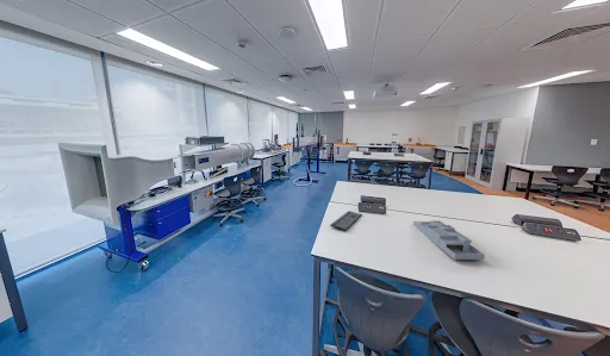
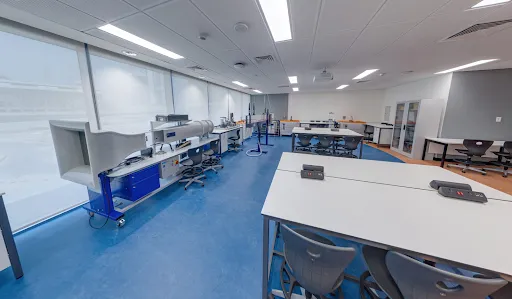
- desk organizer (443, 233)
- keyboard (347, 219)
